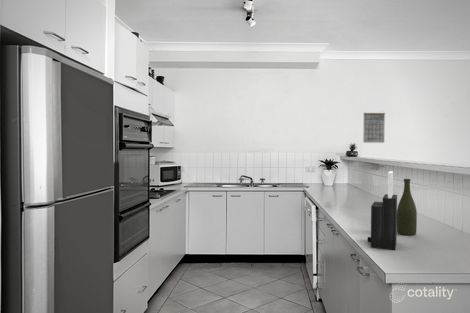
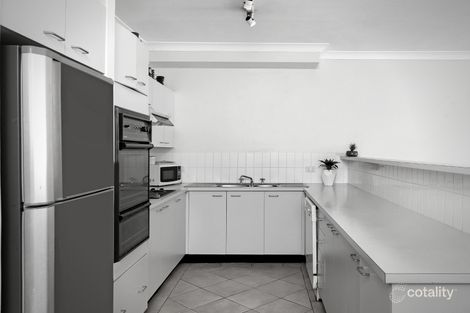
- knife block (381, 208)
- bottle (406, 206)
- calendar (374, 124)
